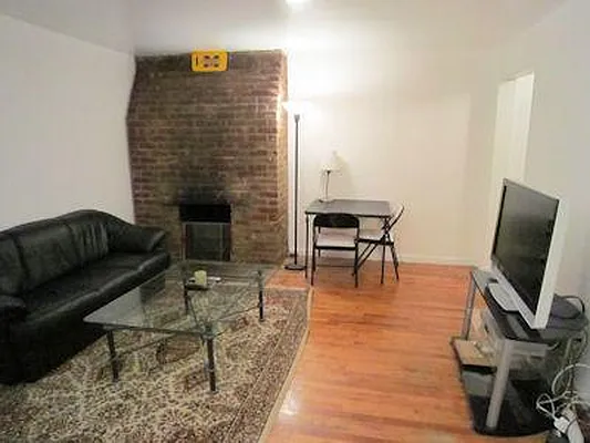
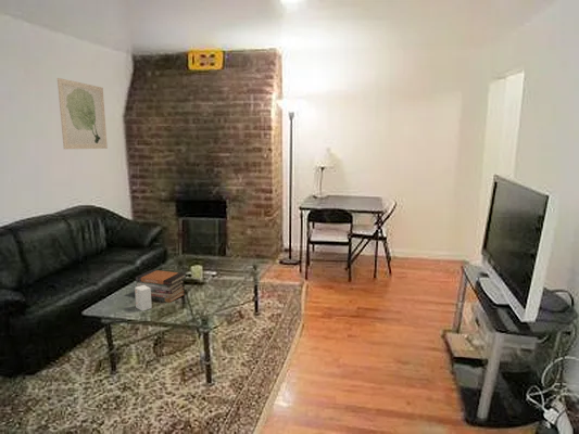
+ book stack (161, 285)
+ small box (142, 297)
+ wall art (84, 116)
